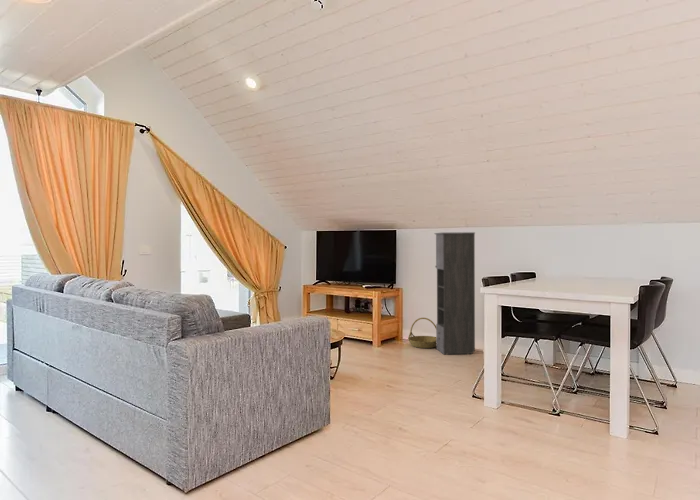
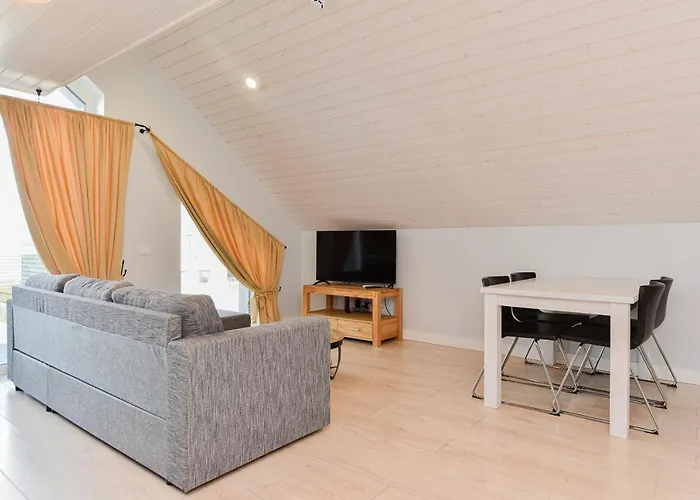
- storage cabinet (454, 292)
- basket (424, 336)
